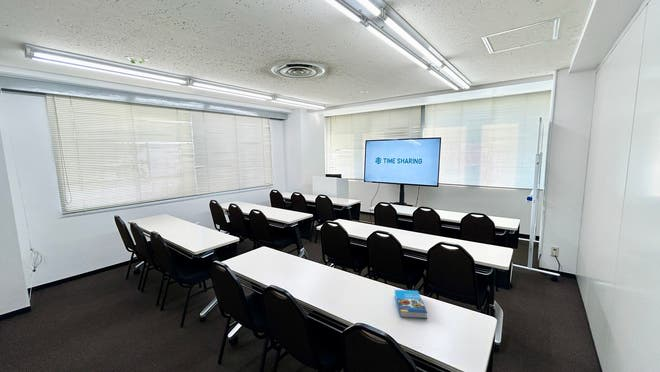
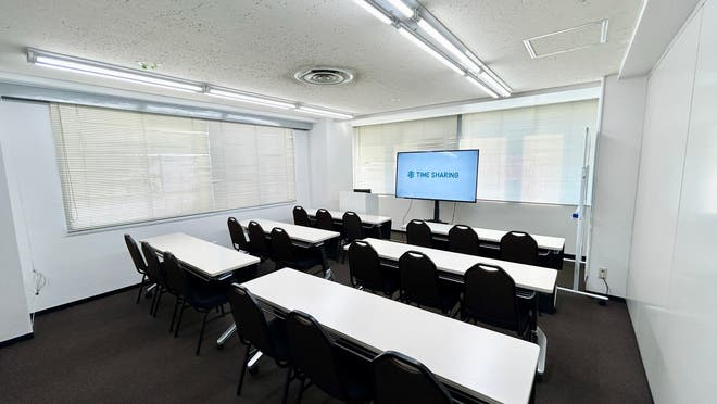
- book (409, 303)
